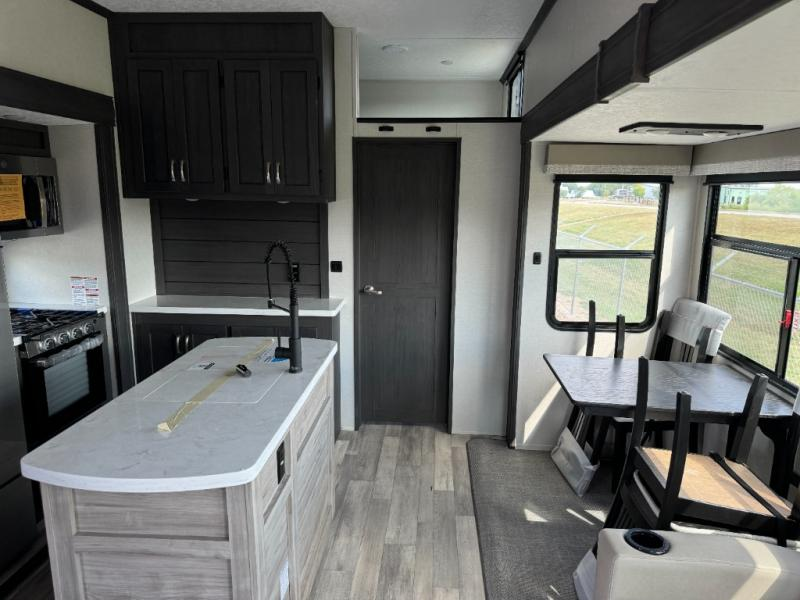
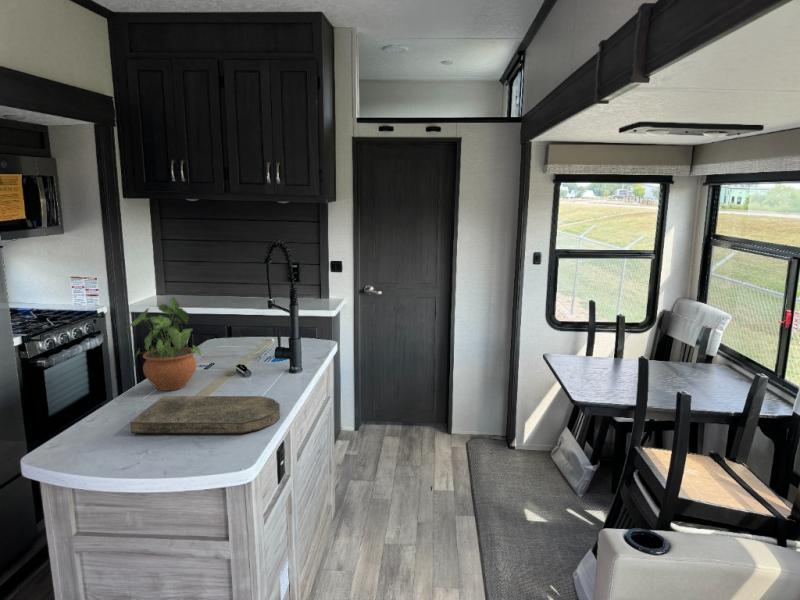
+ potted plant (169, 341)
+ cutting board (214, 413)
